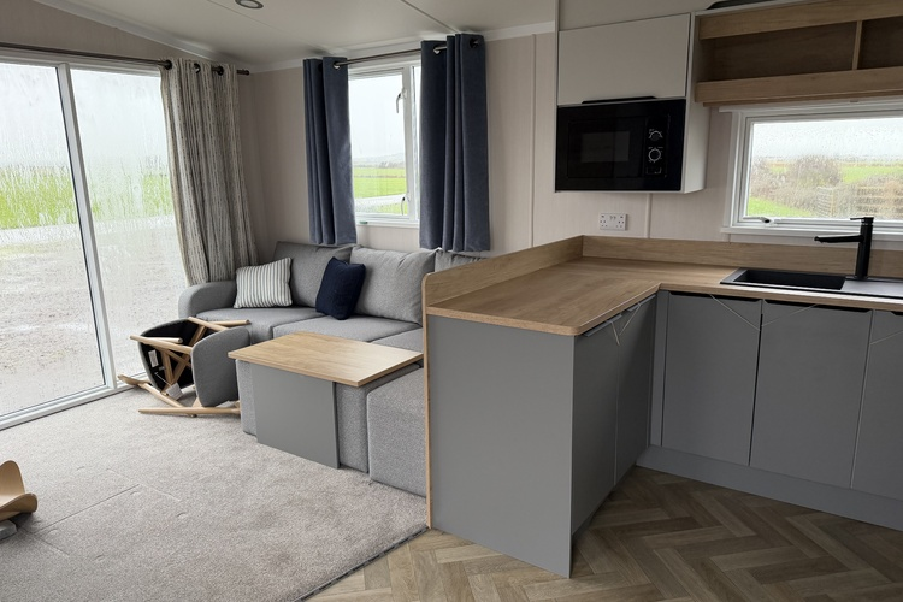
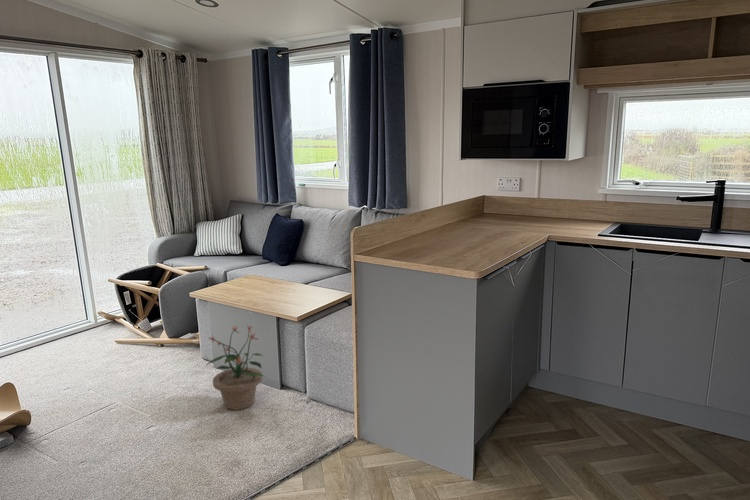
+ potted plant (238, 365)
